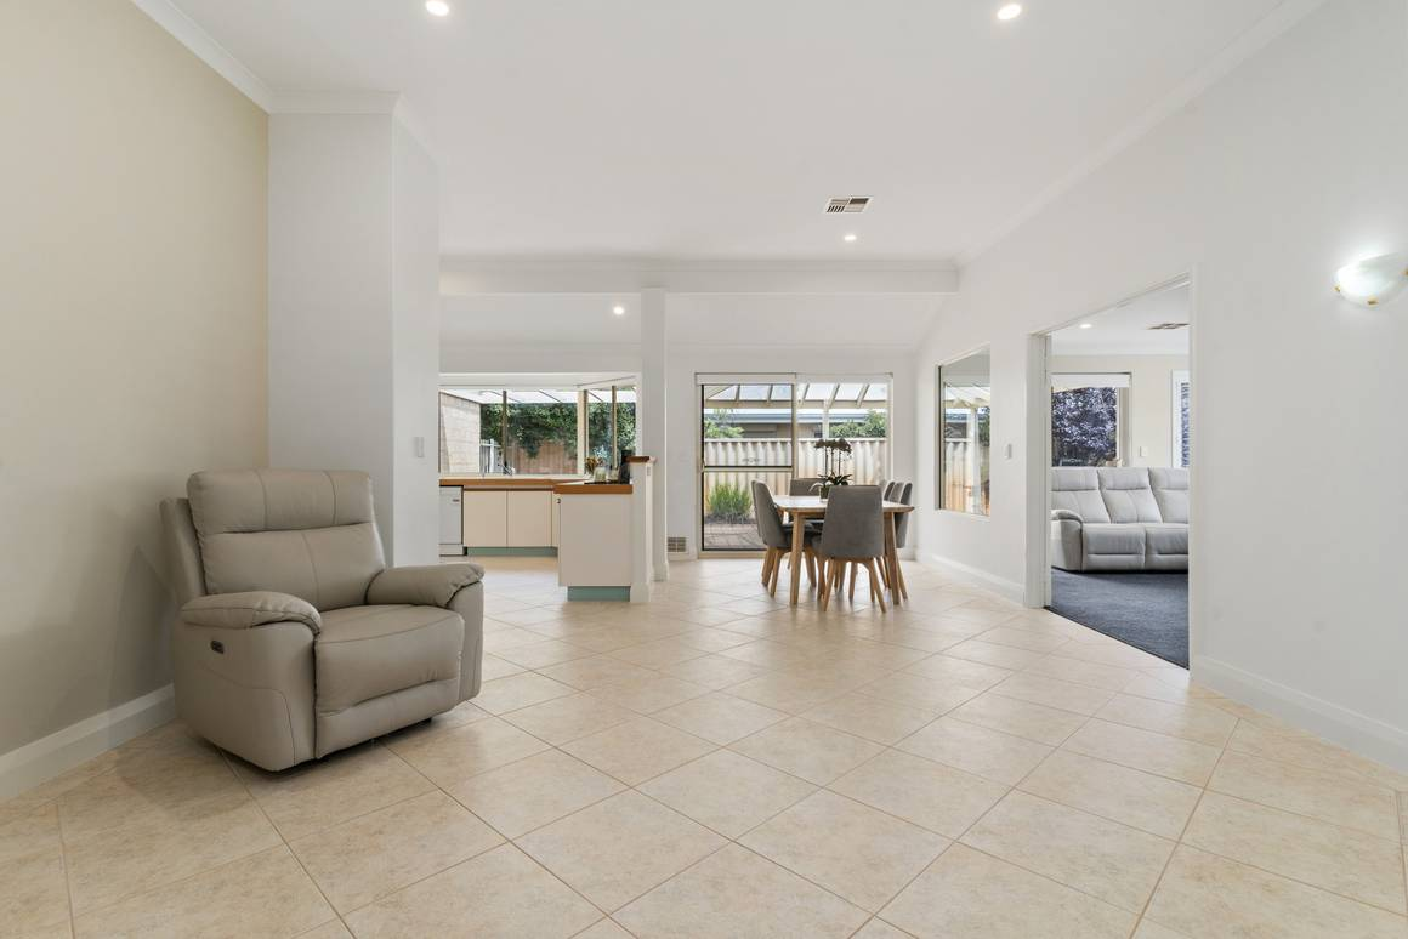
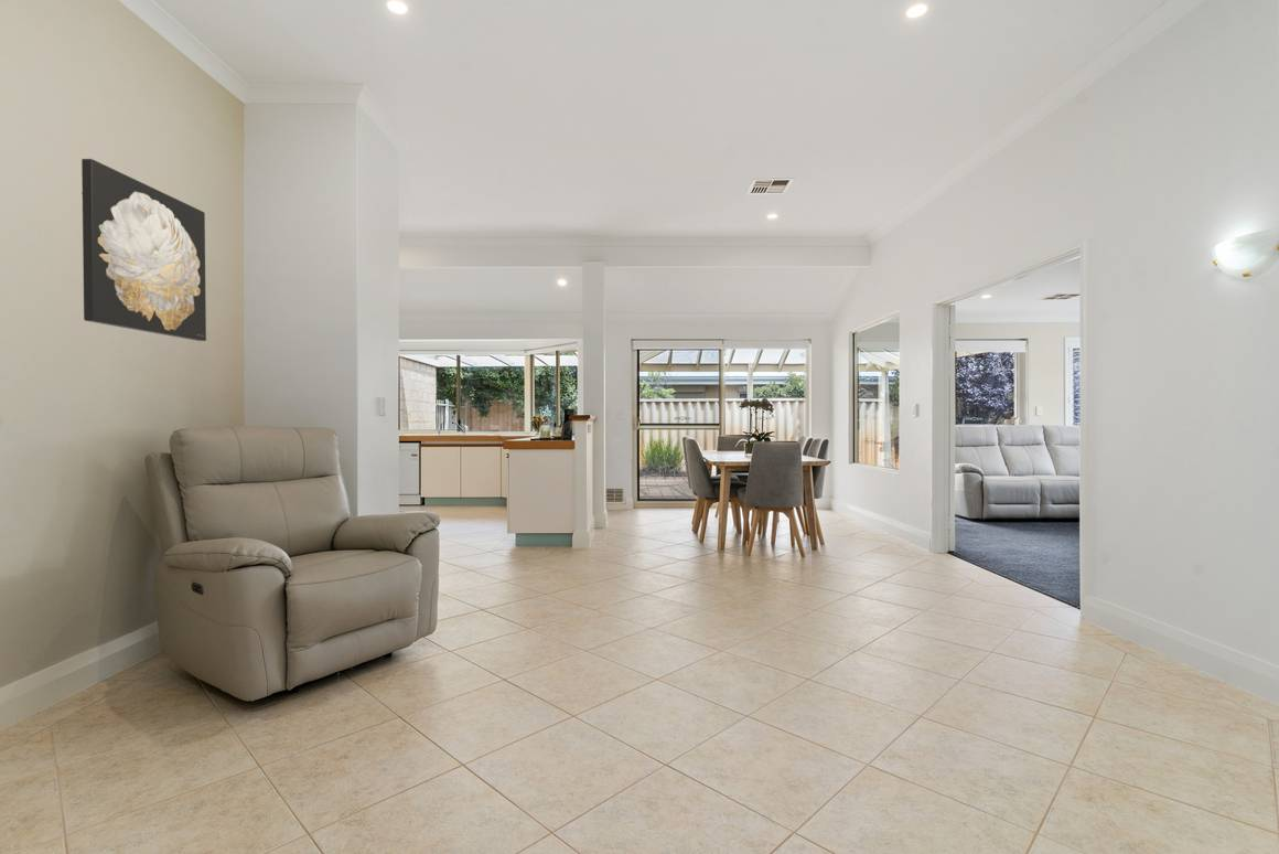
+ wall art (150, 260)
